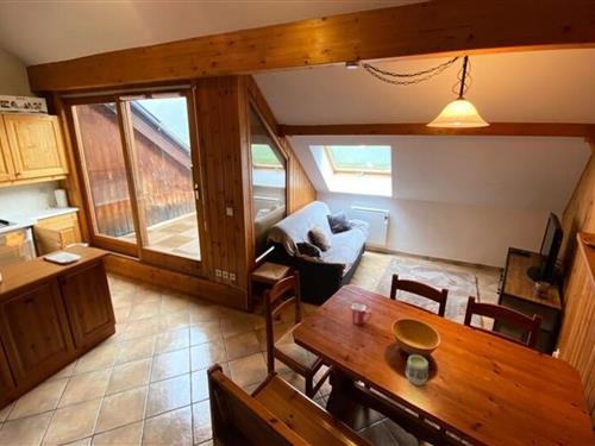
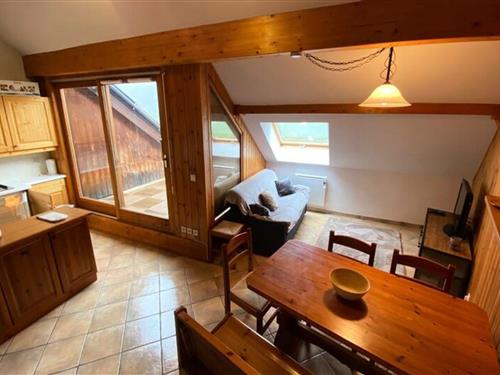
- cup (416, 370)
- mug (361, 315)
